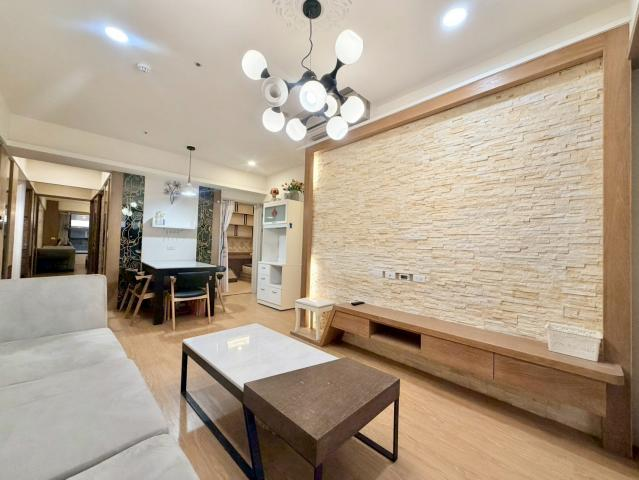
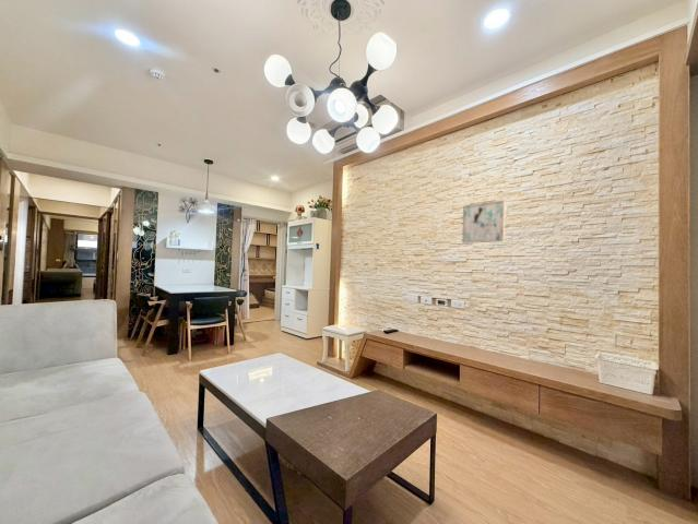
+ wall art (483, 223)
